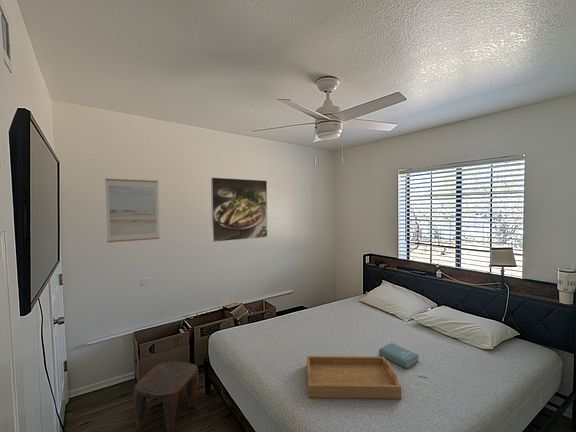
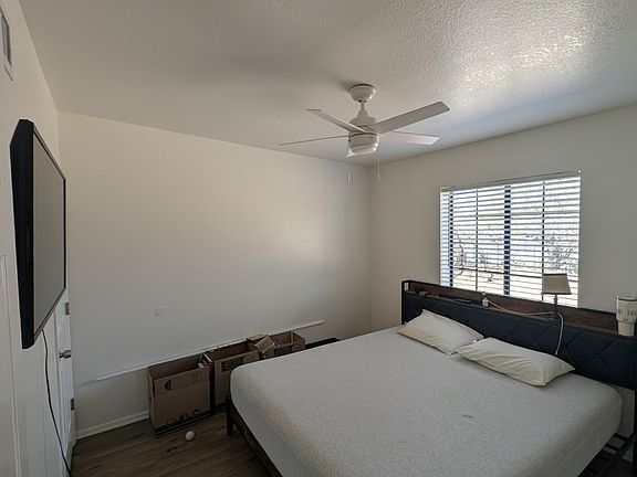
- serving tray (349, 373)
- wall art (133, 210)
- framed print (241, 209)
- book (398, 355)
- stool (167, 395)
